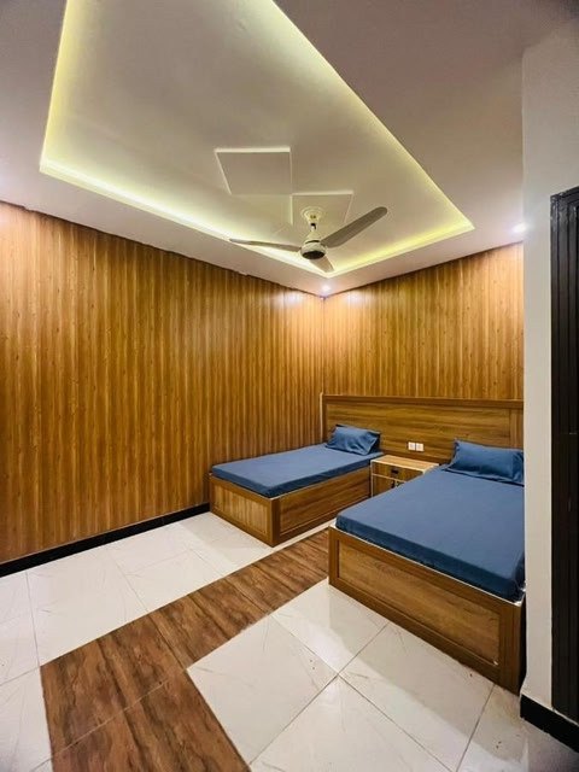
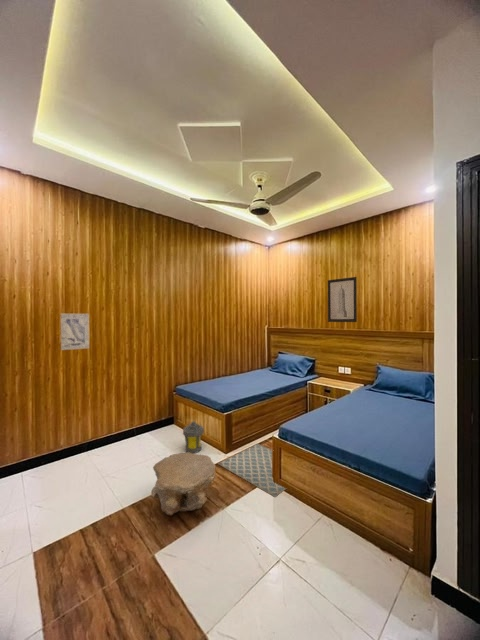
+ wall art (75, 331)
+ lantern (193, 435)
+ wall art (341, 300)
+ stool (184, 484)
+ bath mat (264, 465)
